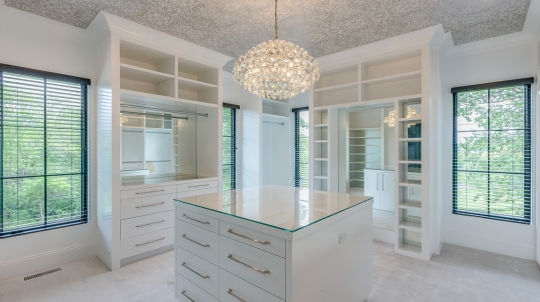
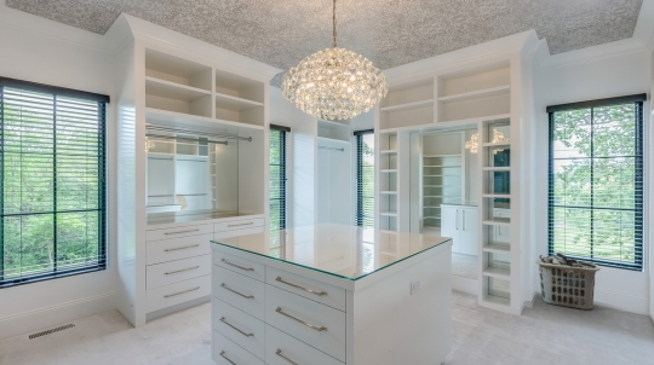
+ clothes hamper (566, 278)
